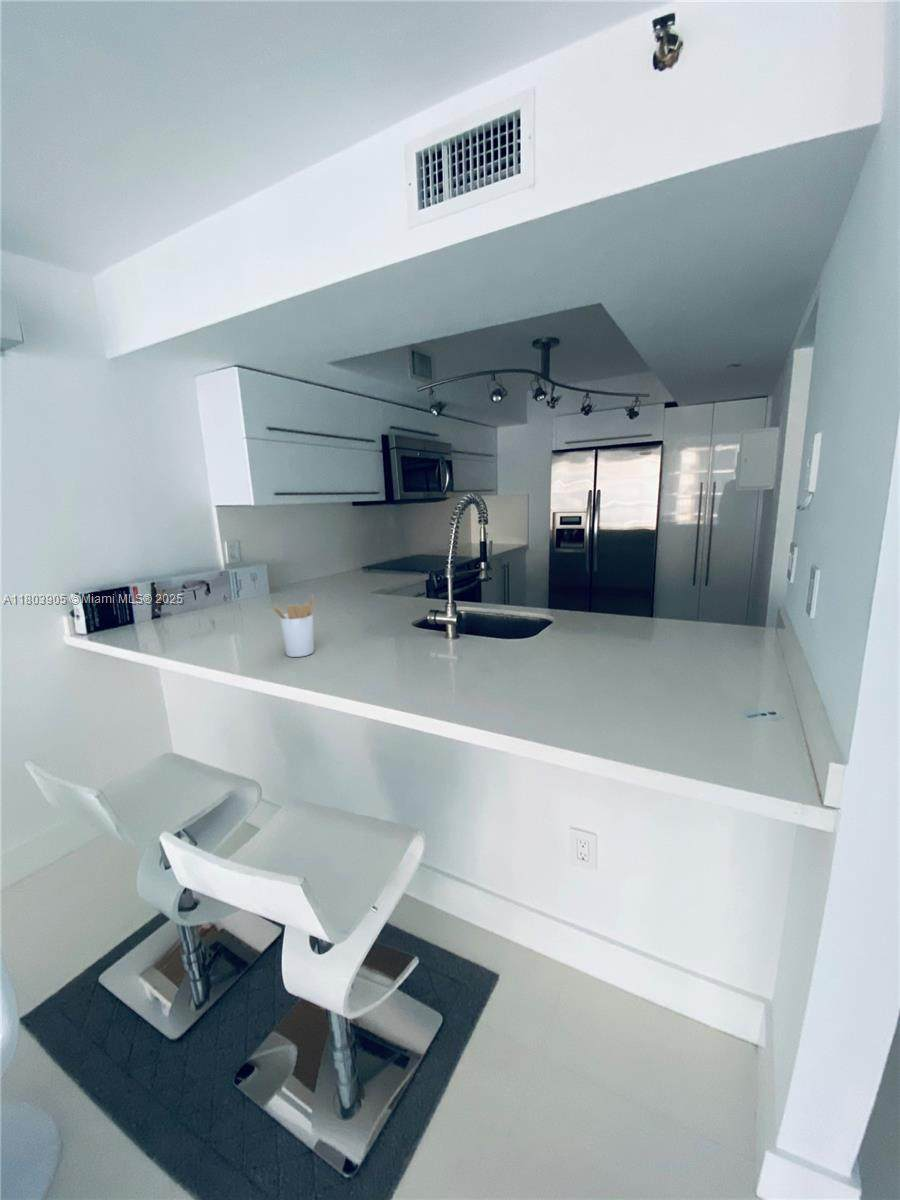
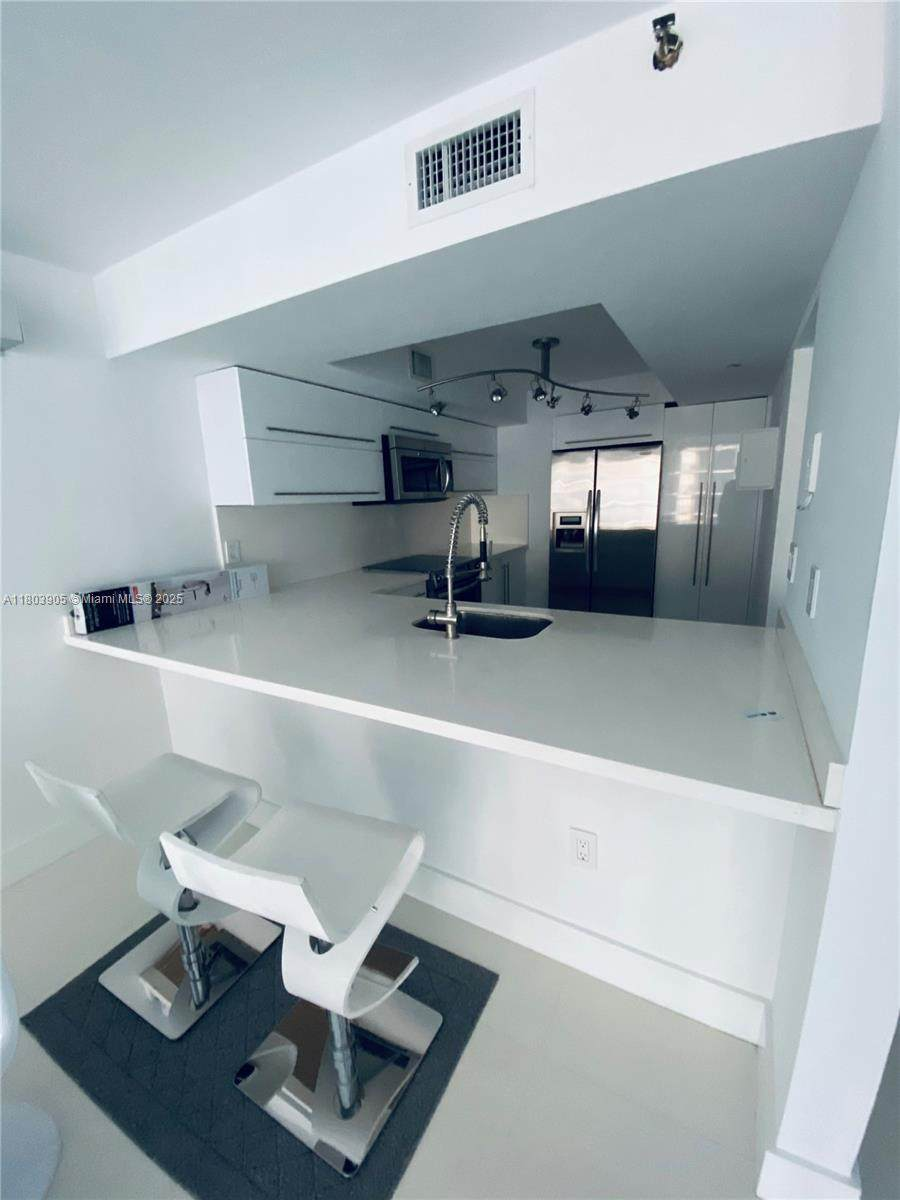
- utensil holder (298, 626)
